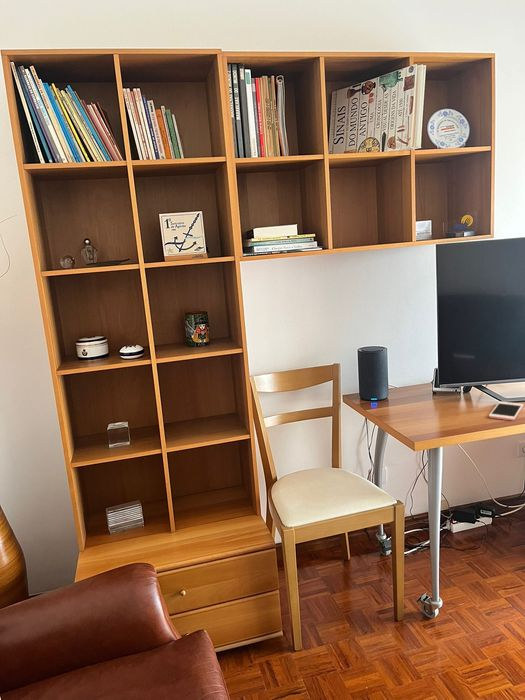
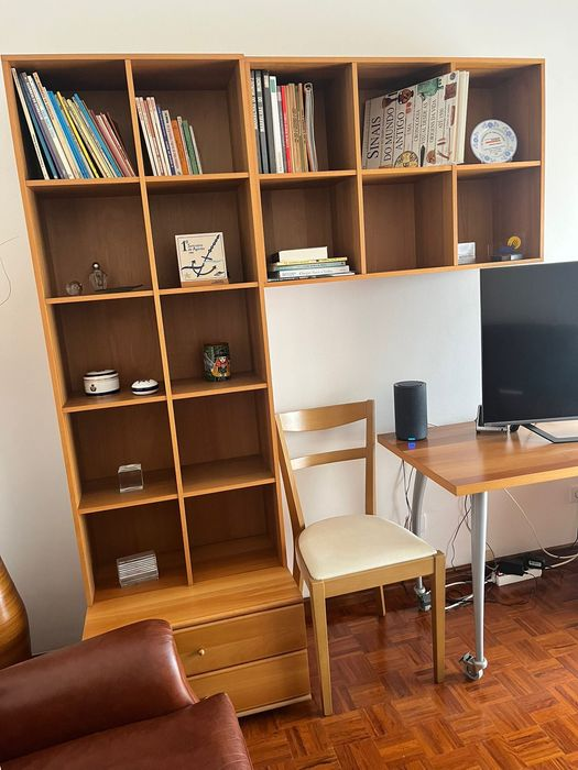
- cell phone (506, 410)
